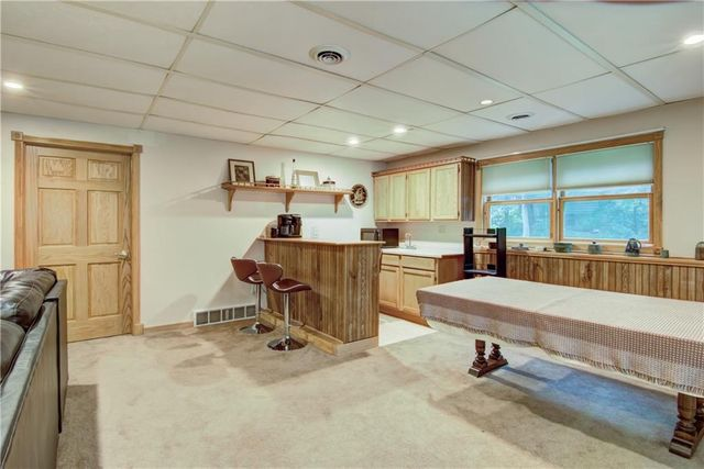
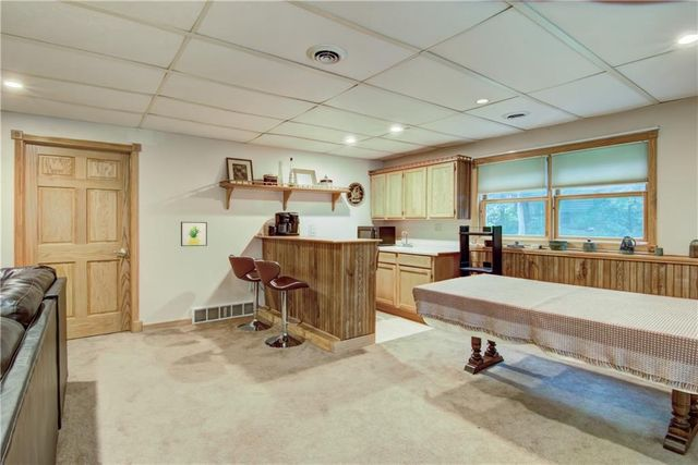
+ wall art (194, 233)
